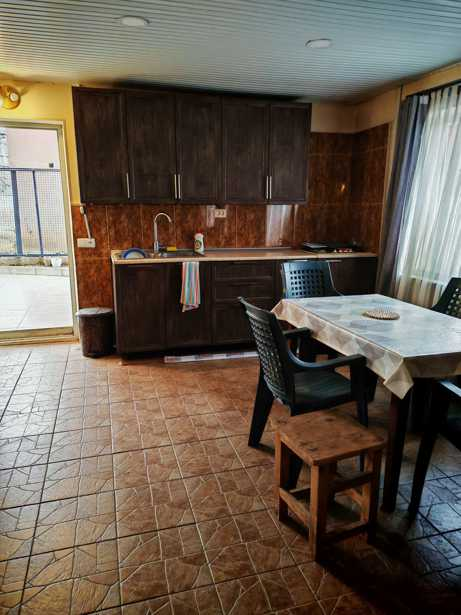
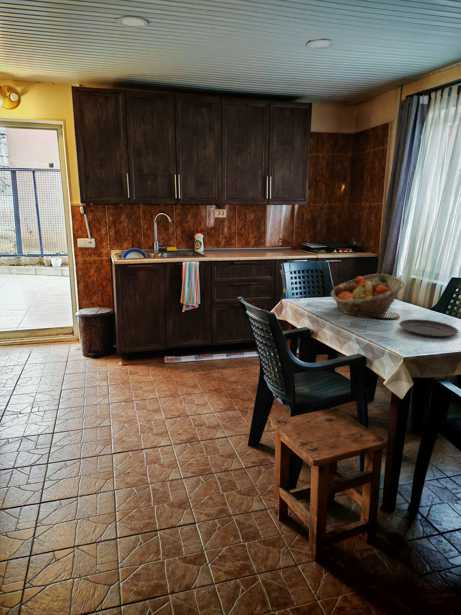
+ plate (427, 328)
+ fruit basket (366, 294)
